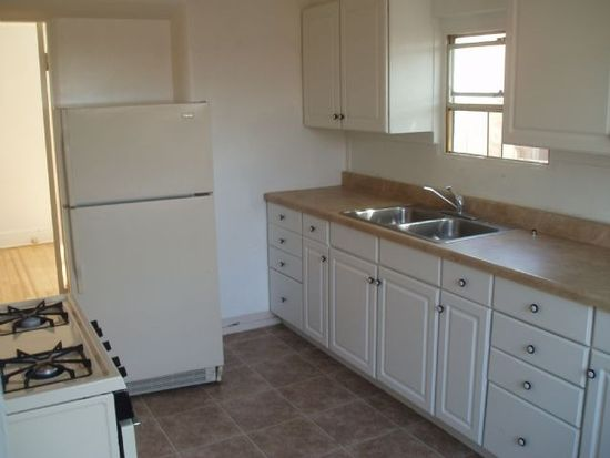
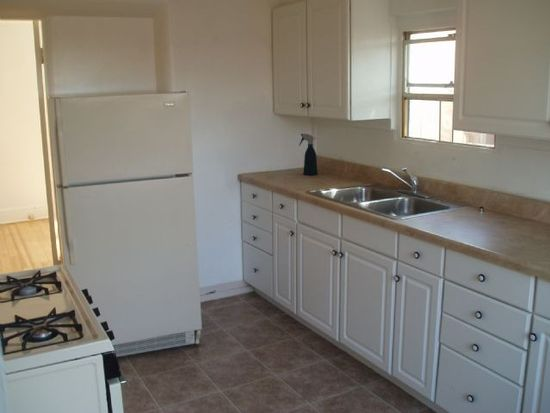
+ spray bottle (309, 154)
